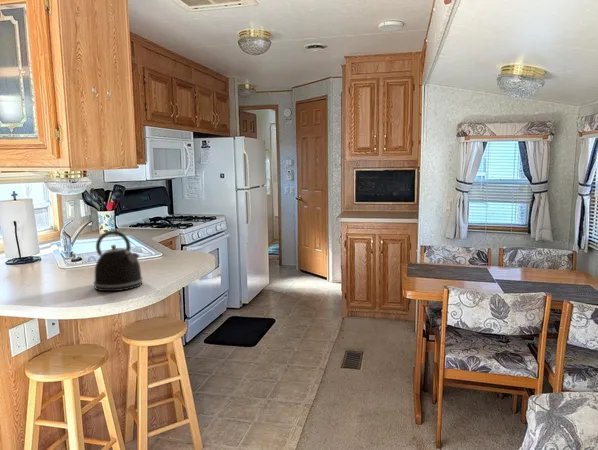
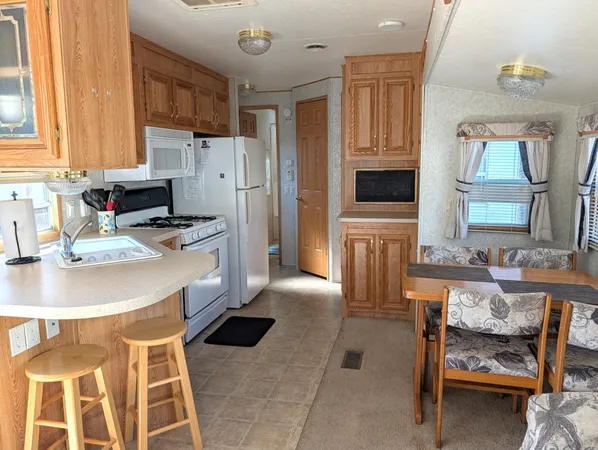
- kettle (116, 258)
